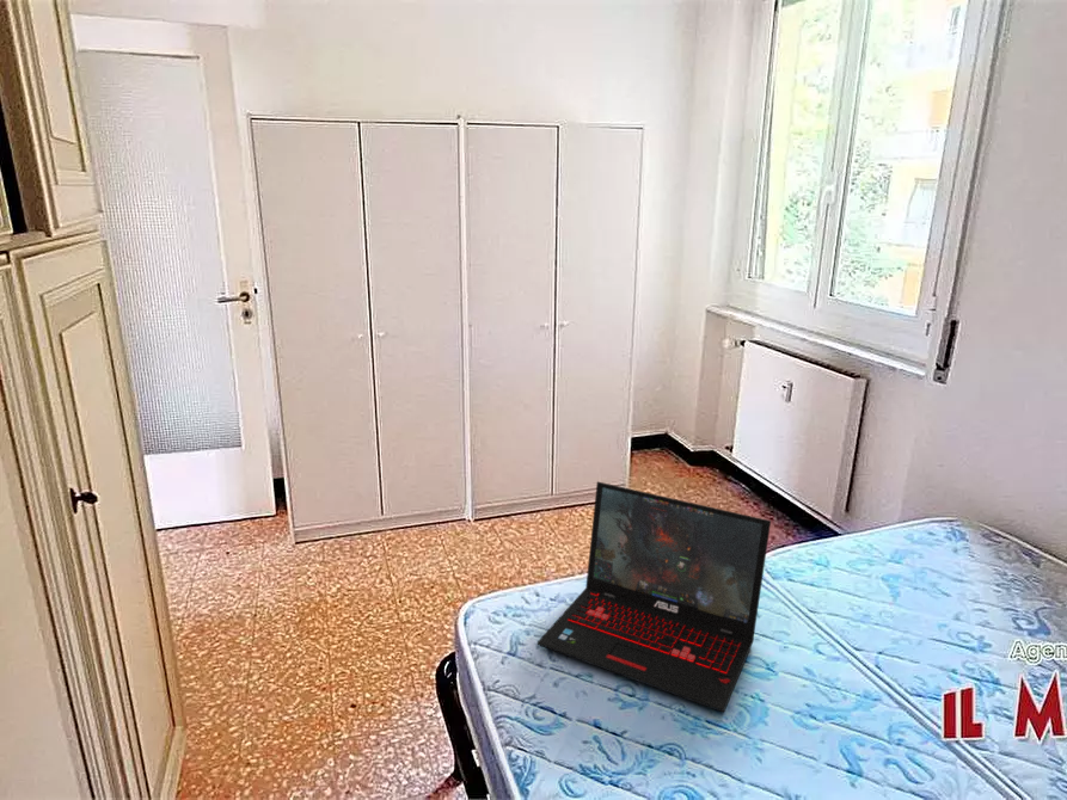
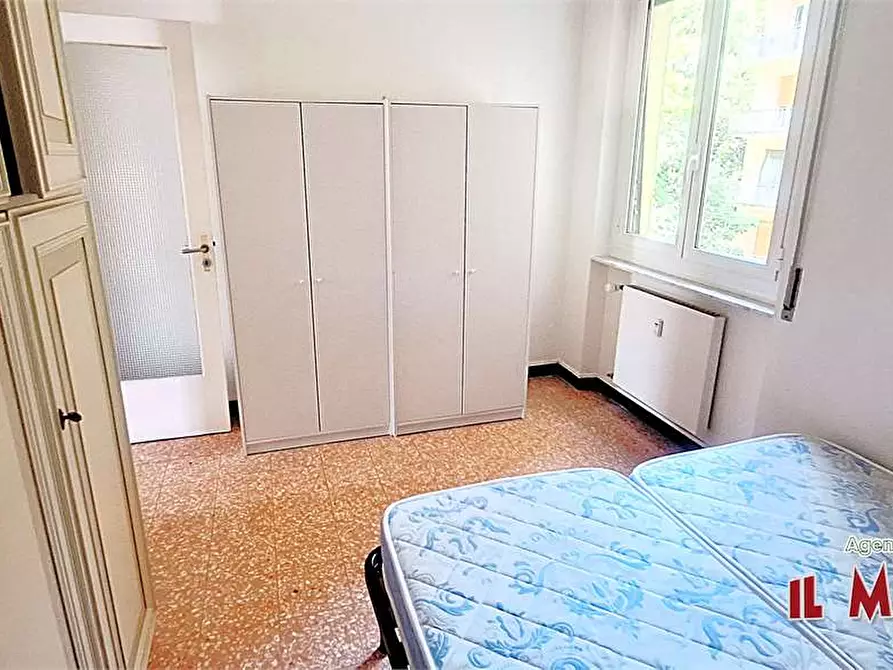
- laptop (652, 584)
